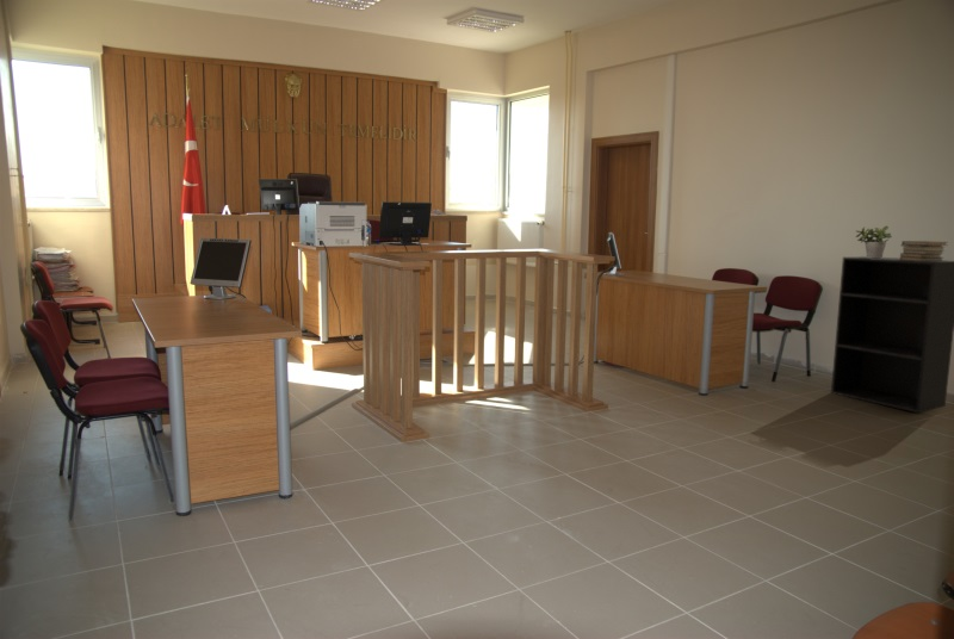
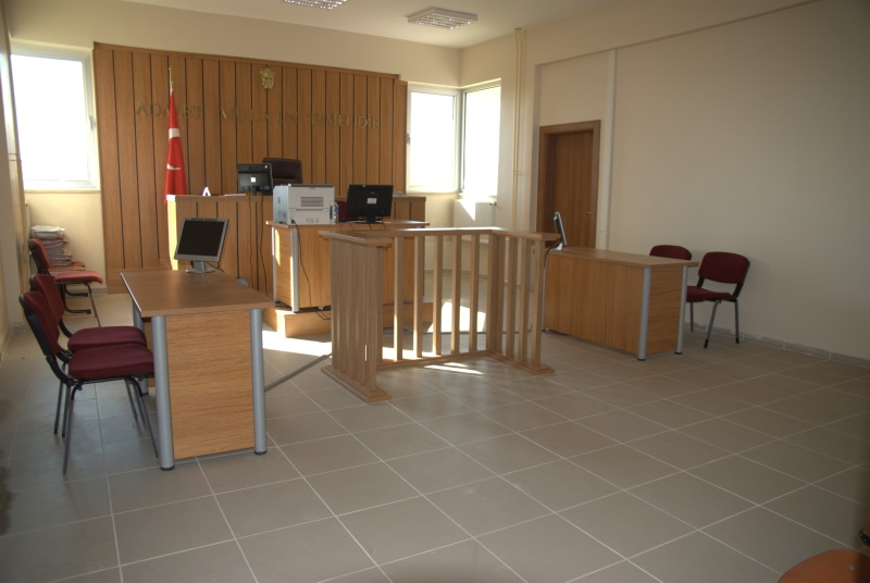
- book stack (923, 250)
- potted plant (873, 241)
- bookshelf (893, 329)
